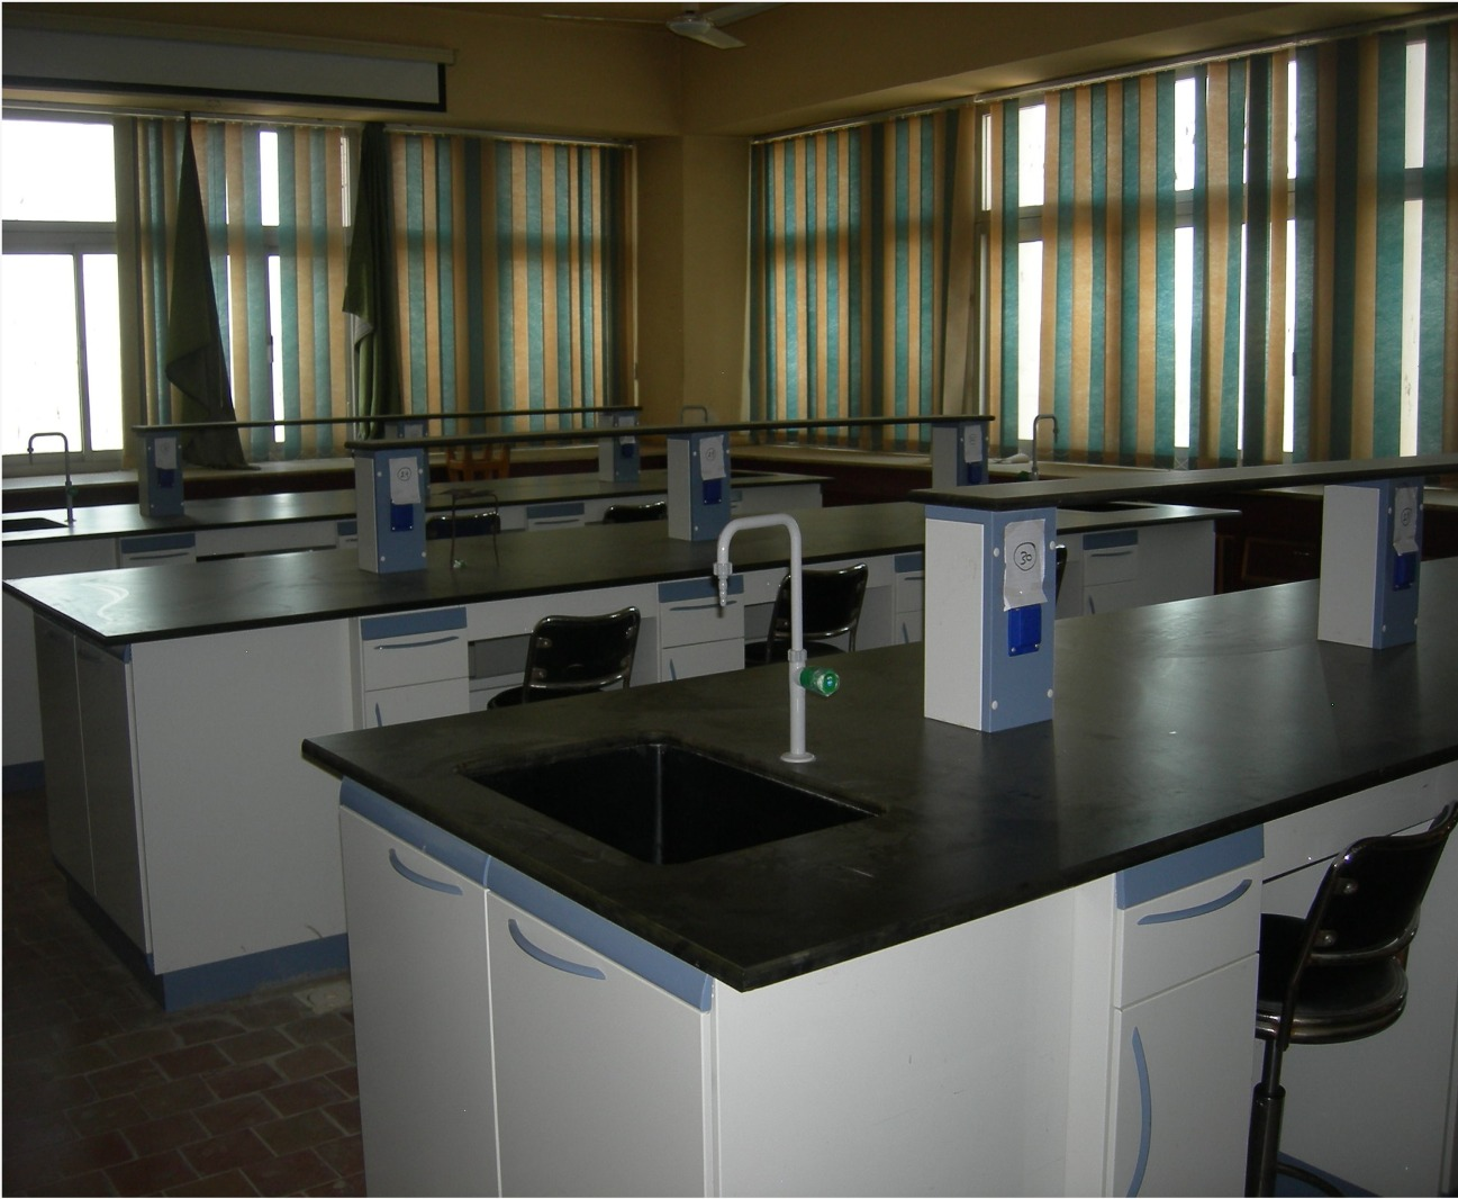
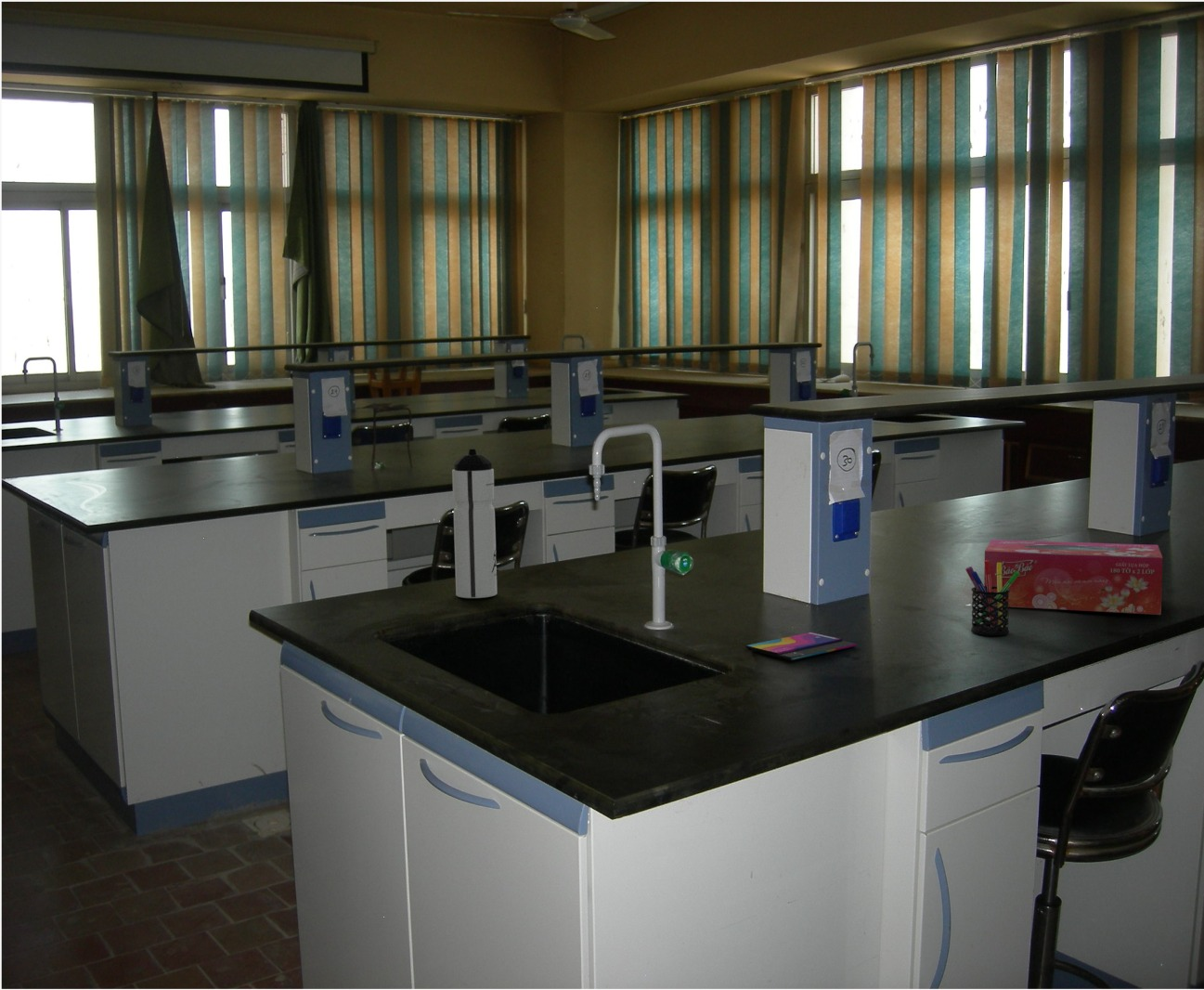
+ water bottle (474, 522)
+ pen holder (994, 595)
+ smartphone (801, 645)
+ tissue box (1071, 575)
